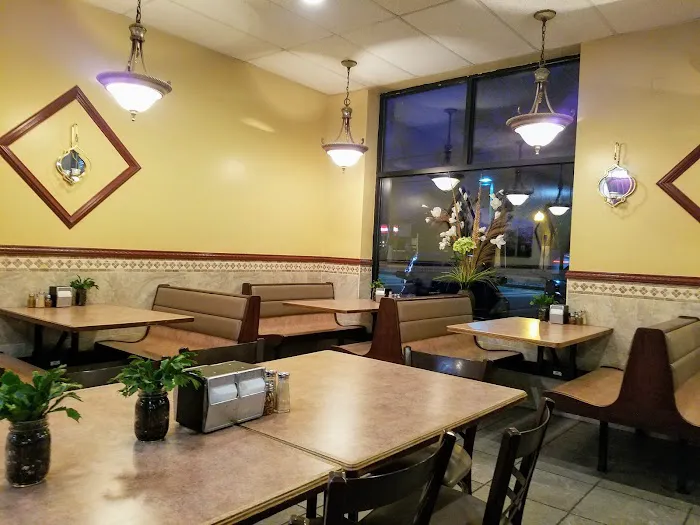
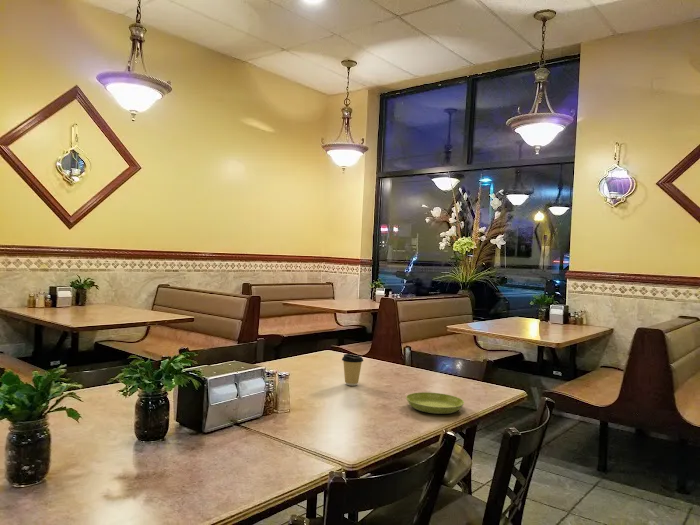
+ coffee cup (352, 369)
+ saucer (434, 403)
